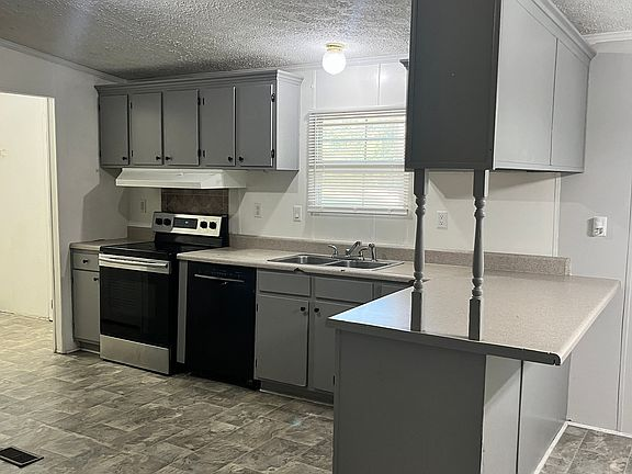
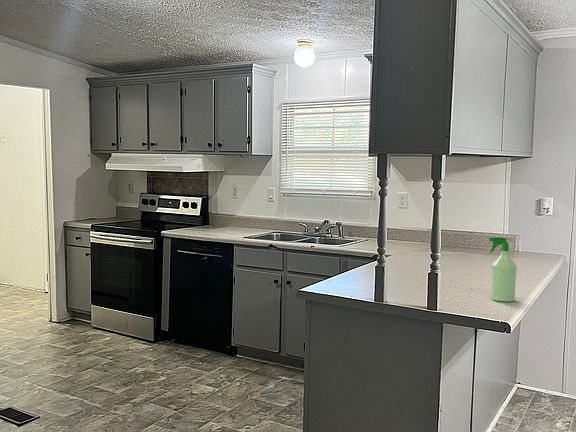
+ spray bottle (503, 268)
